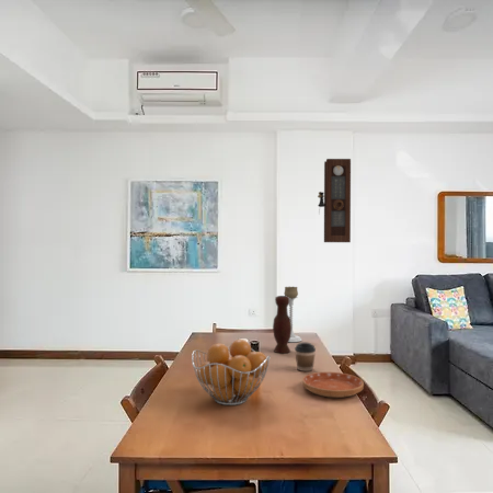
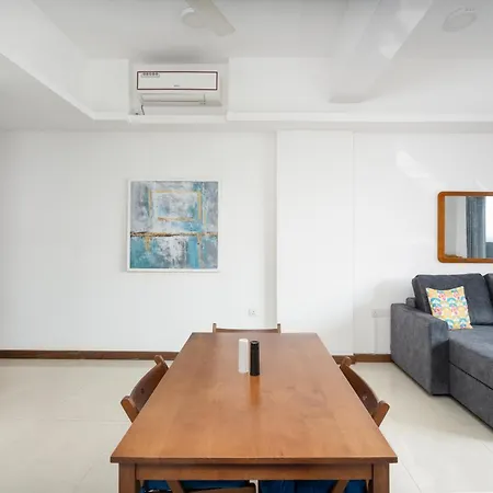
- fruit basket (230, 370)
- candle holder (290, 313)
- pendulum clock (333, 200)
- vase (282, 323)
- saucer (332, 385)
- coffee cup (305, 355)
